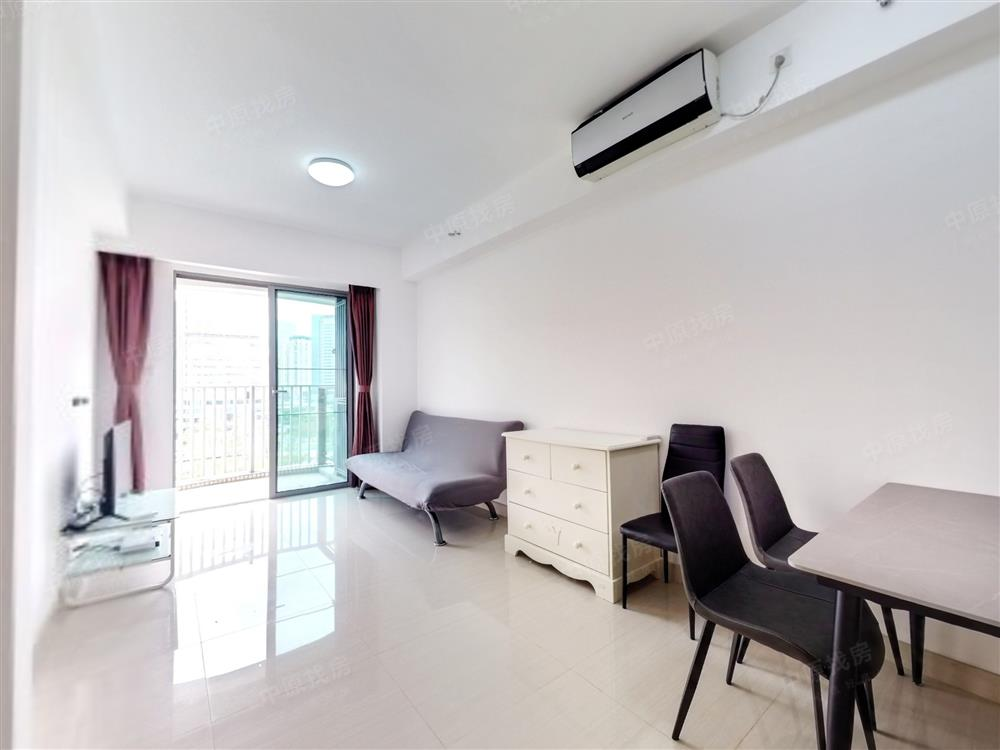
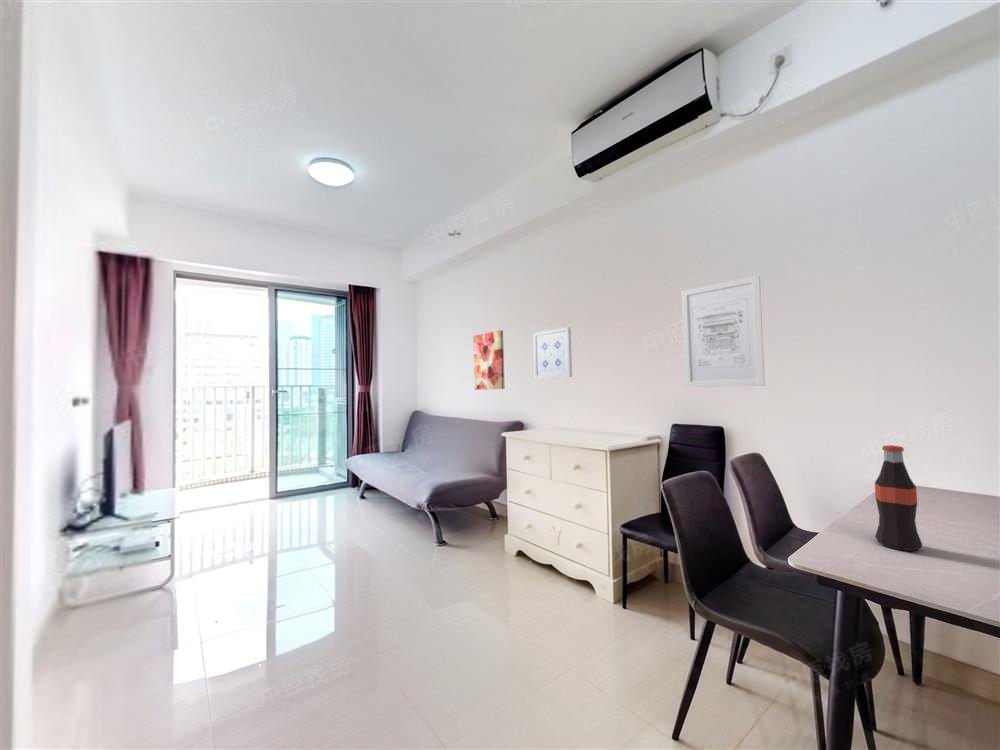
+ wall art (720, 335)
+ bottle (895, 495)
+ wall art (488, 361)
+ wall art (551, 354)
